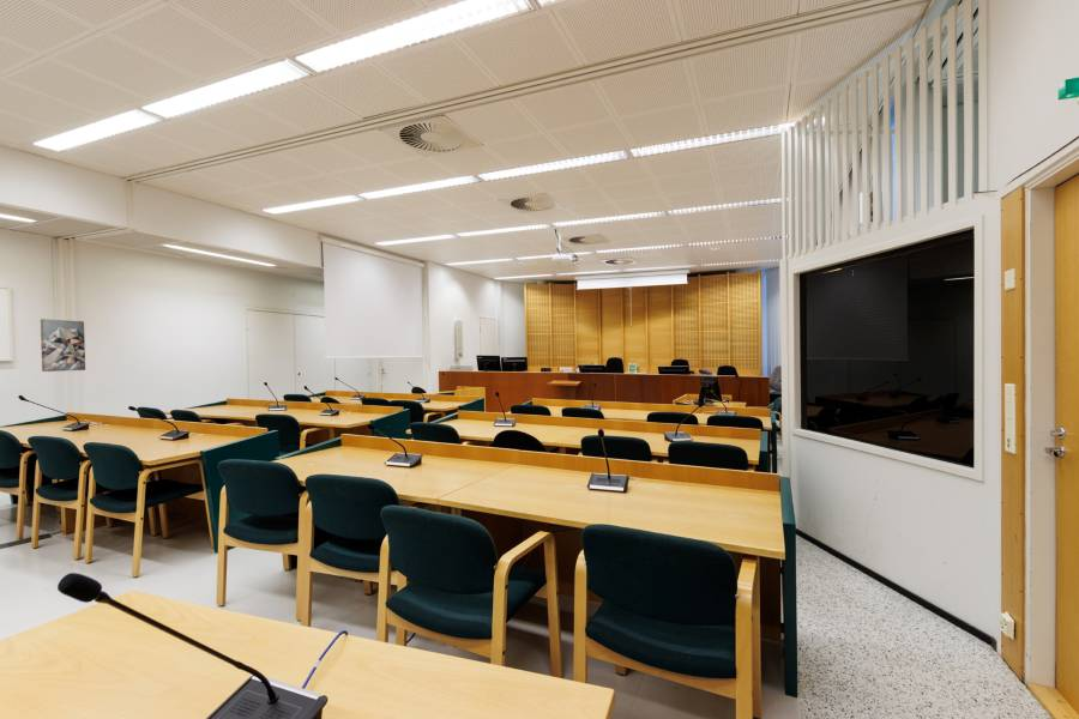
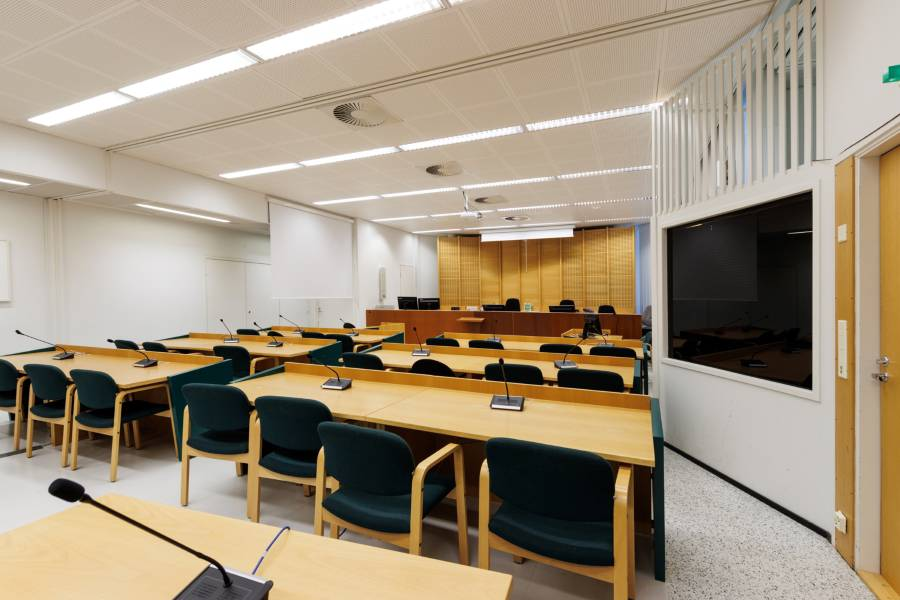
- wall art (64, 345)
